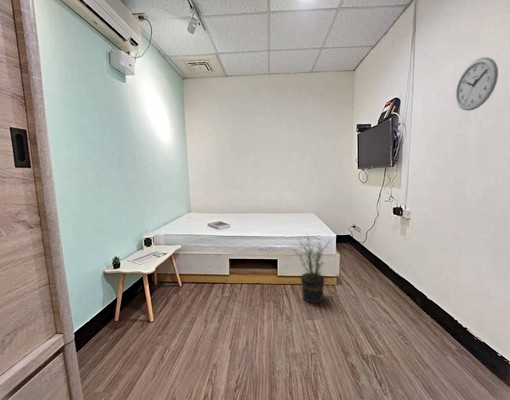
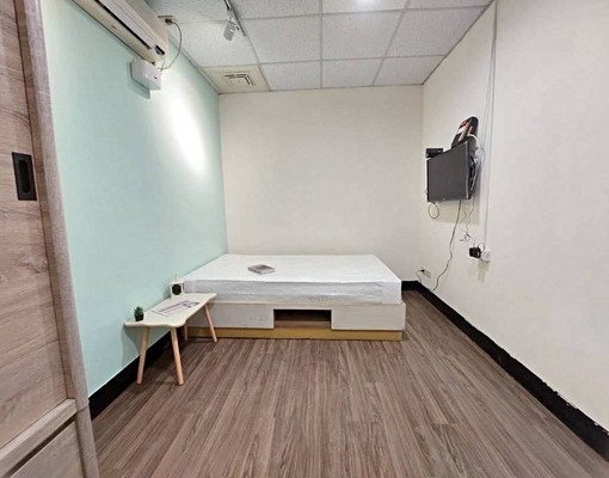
- wall clock (473, 85)
- potted plant (311, 266)
